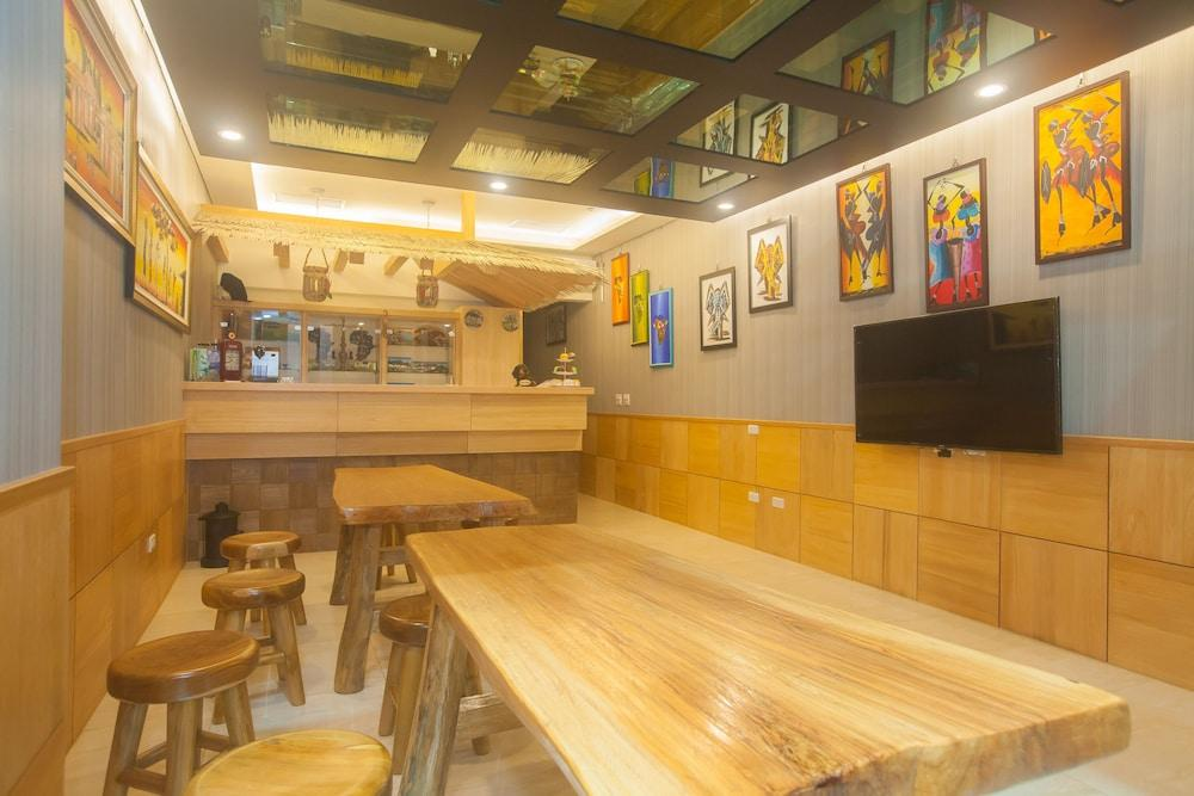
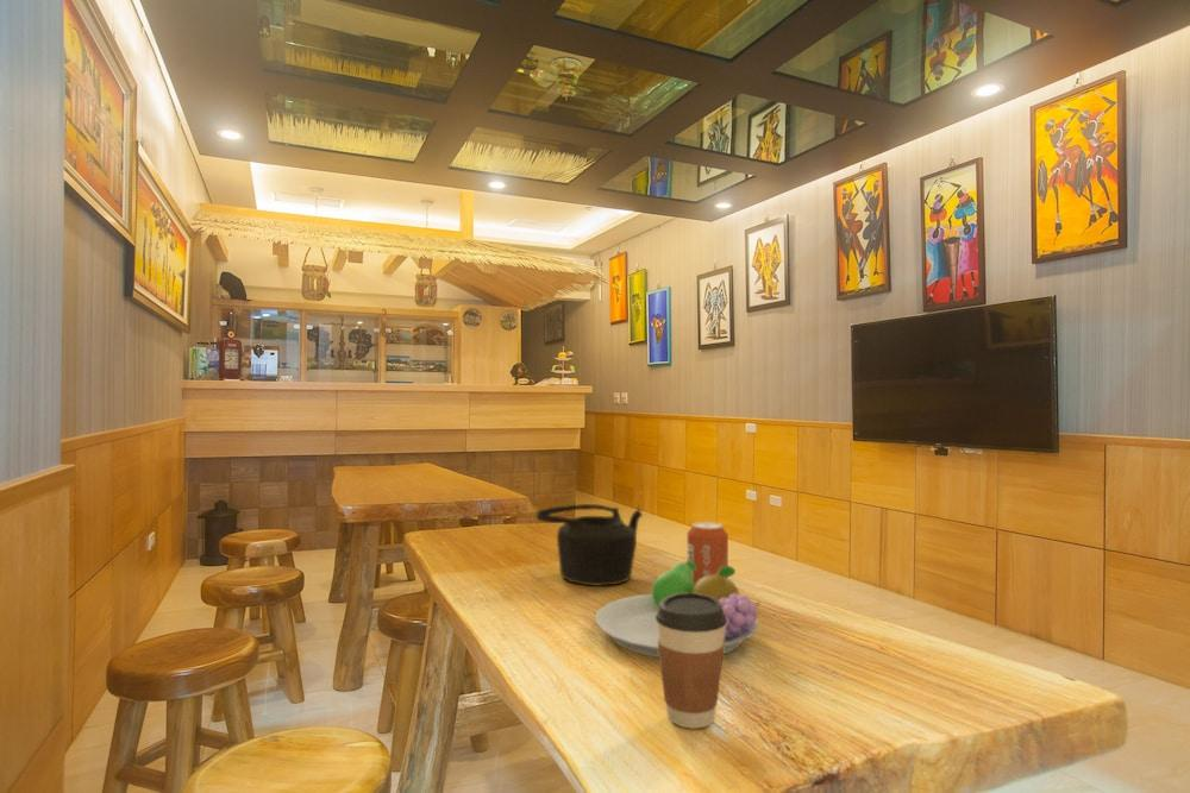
+ can (707, 558)
+ coffee cup (690, 660)
+ fruit bowl (677, 593)
+ teapot (597, 541)
